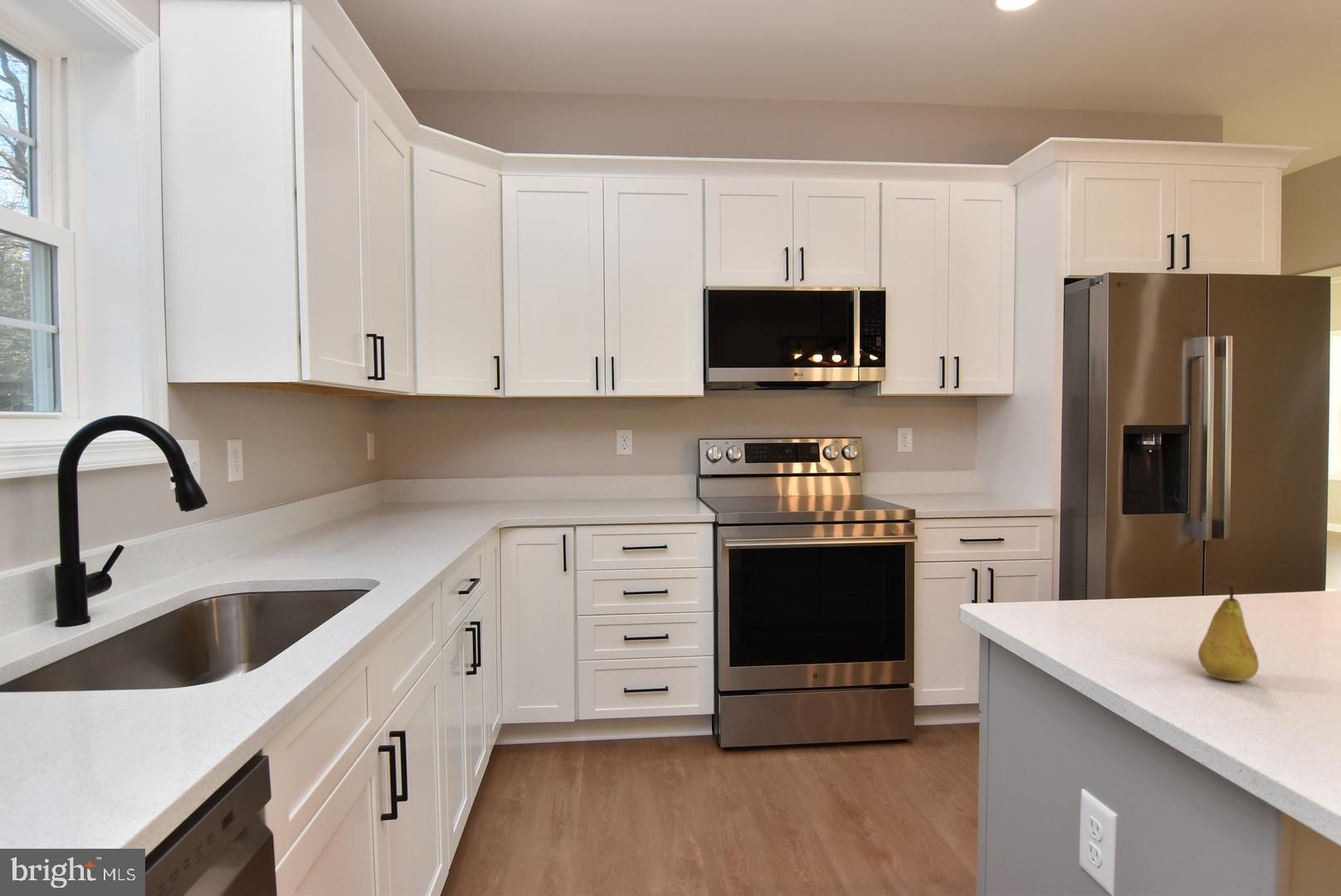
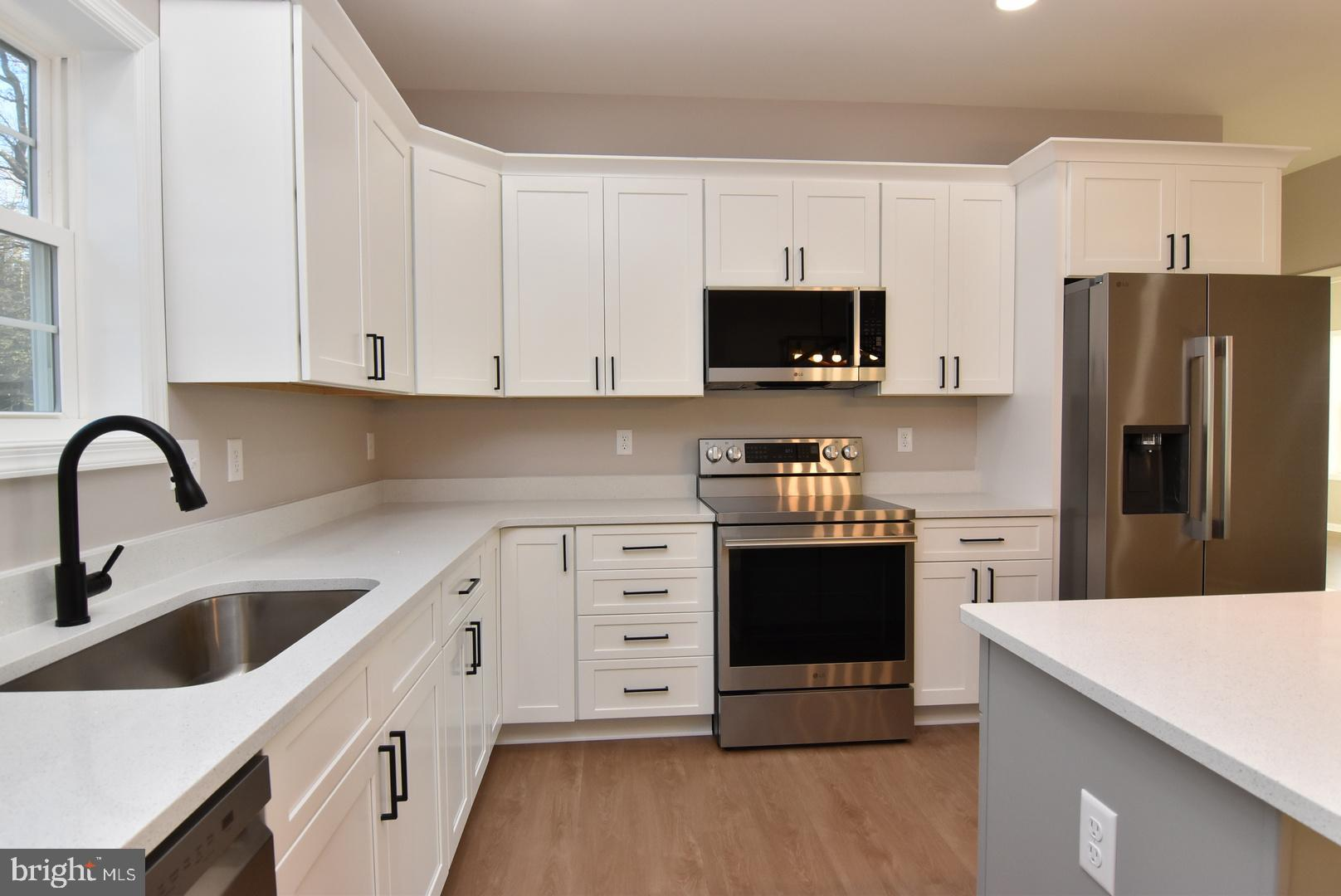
- fruit (1227, 631)
